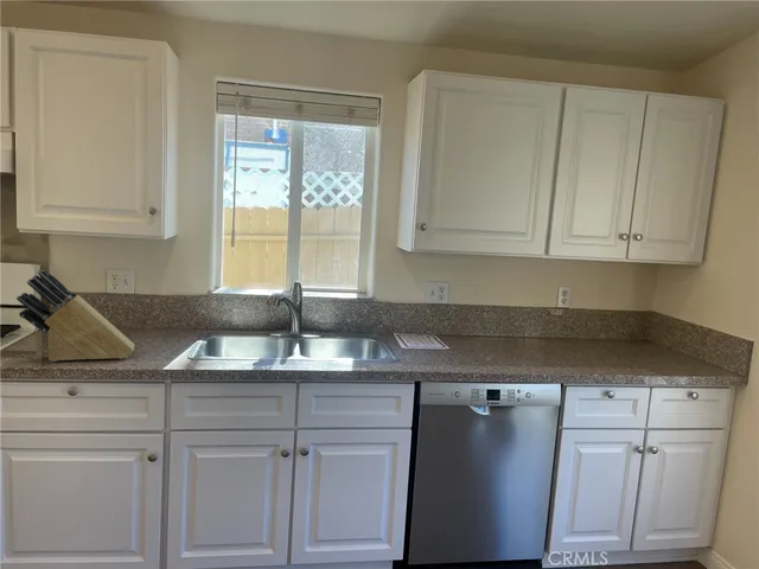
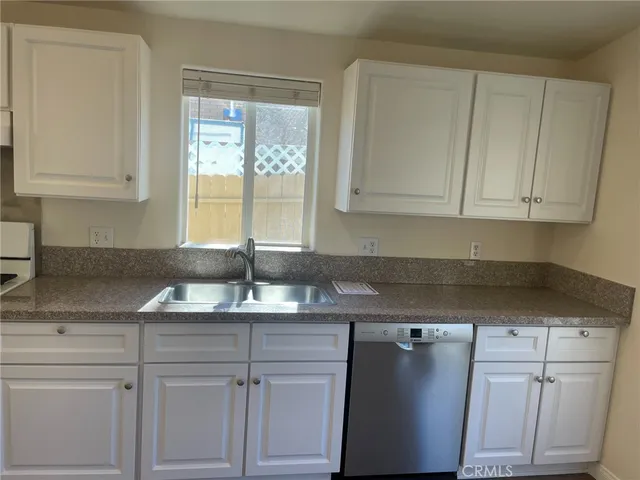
- knife block (78, 314)
